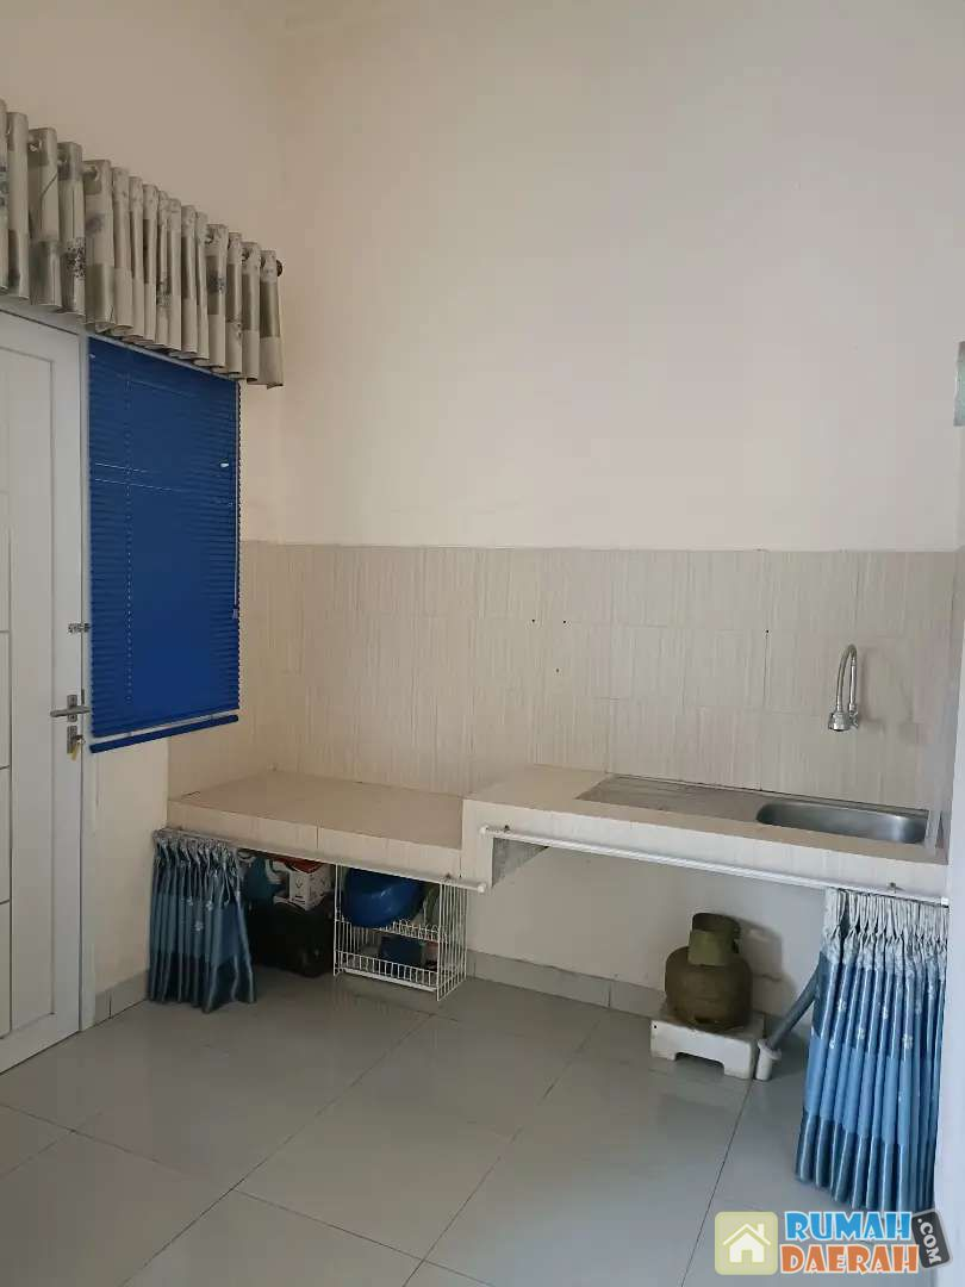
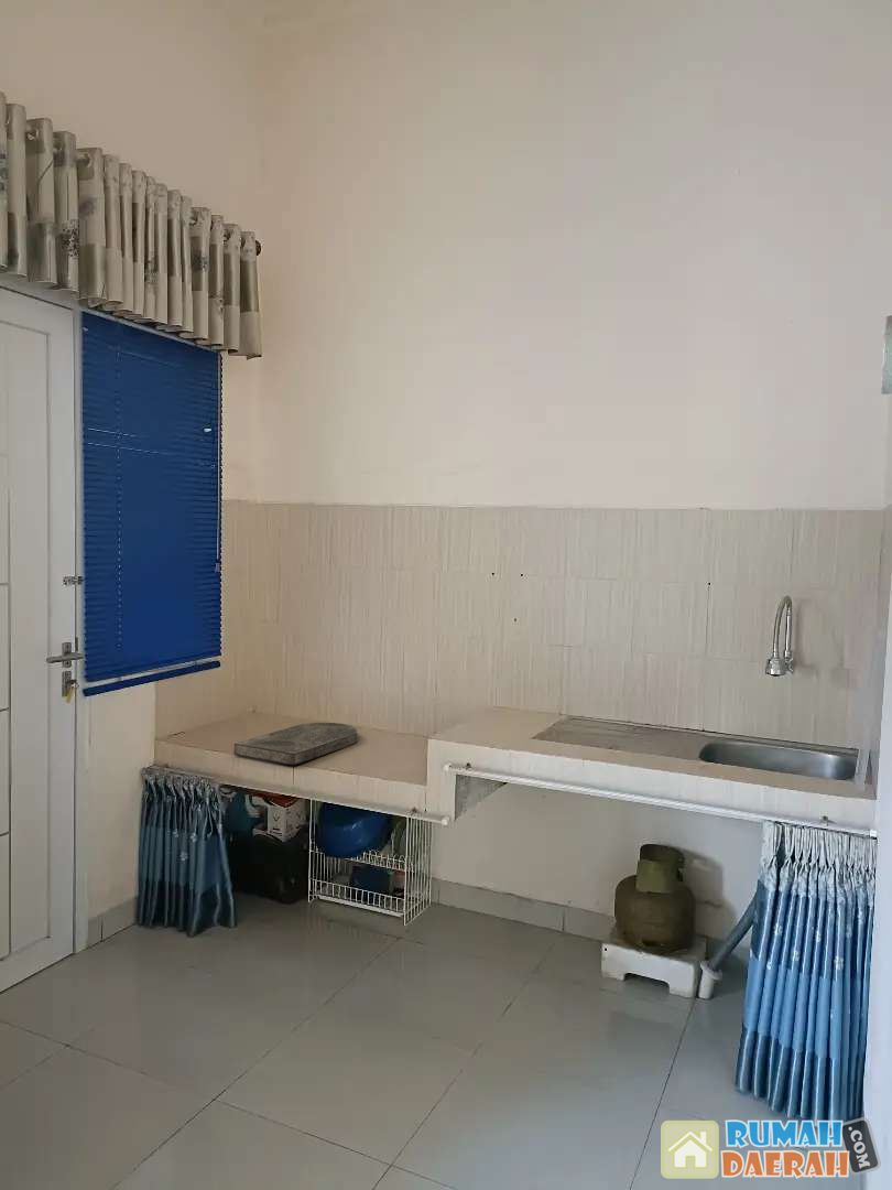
+ cutting board (305, 740)
